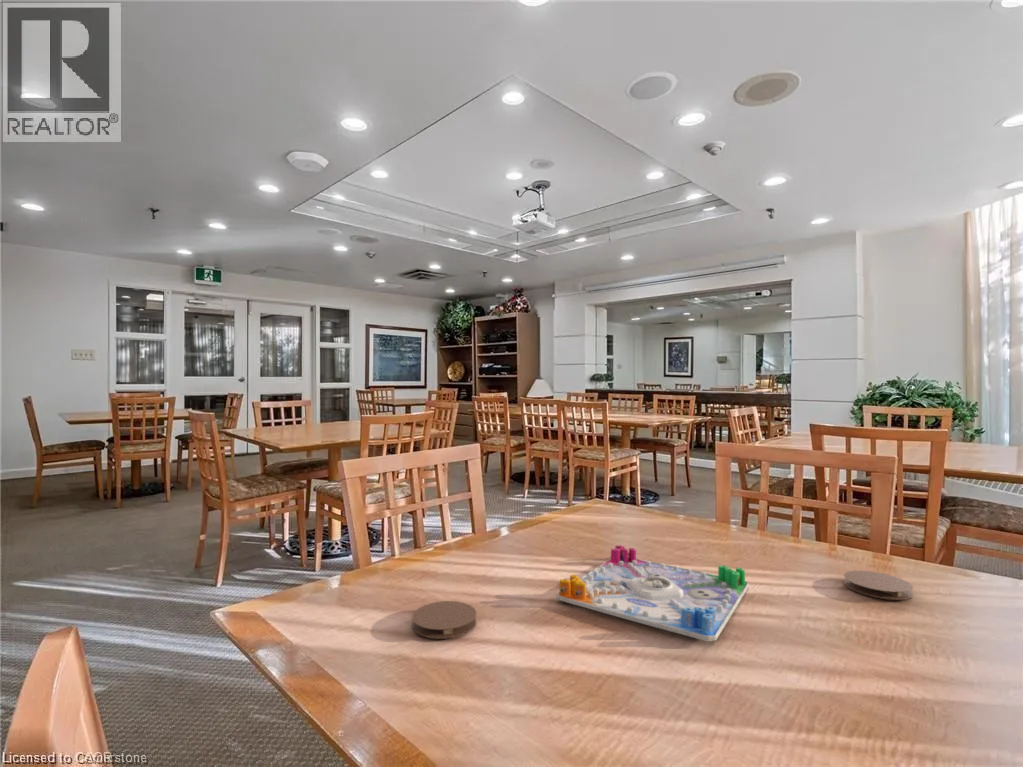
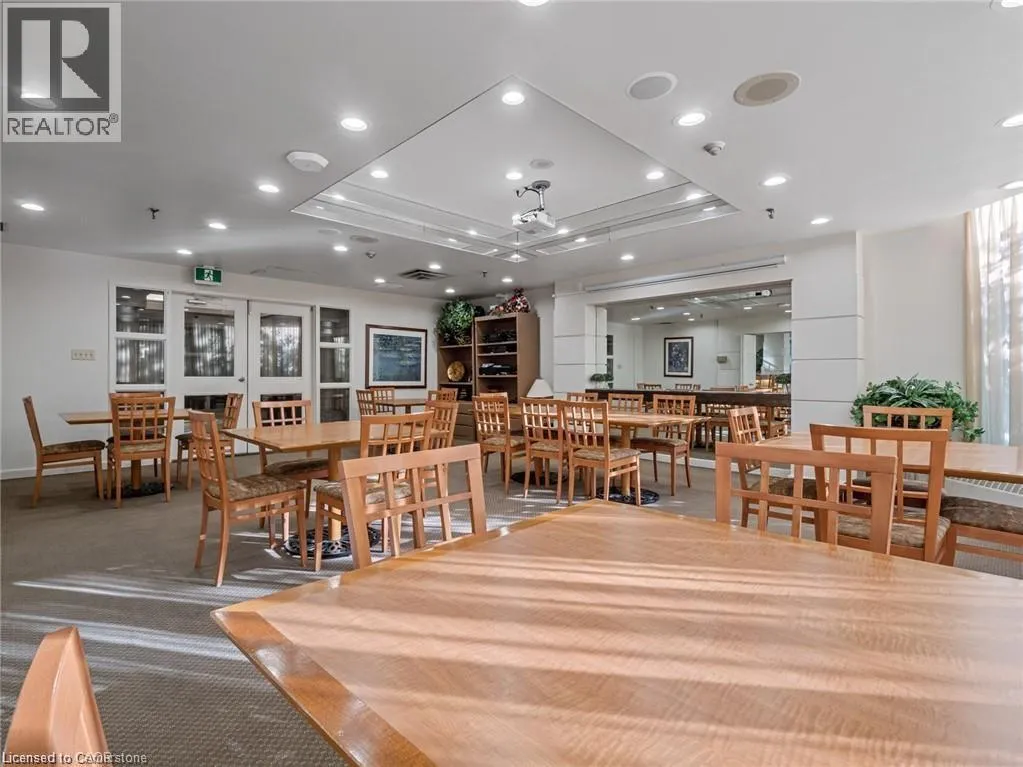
- coaster (877, 584)
- coaster (444, 618)
- board game (655, 583)
